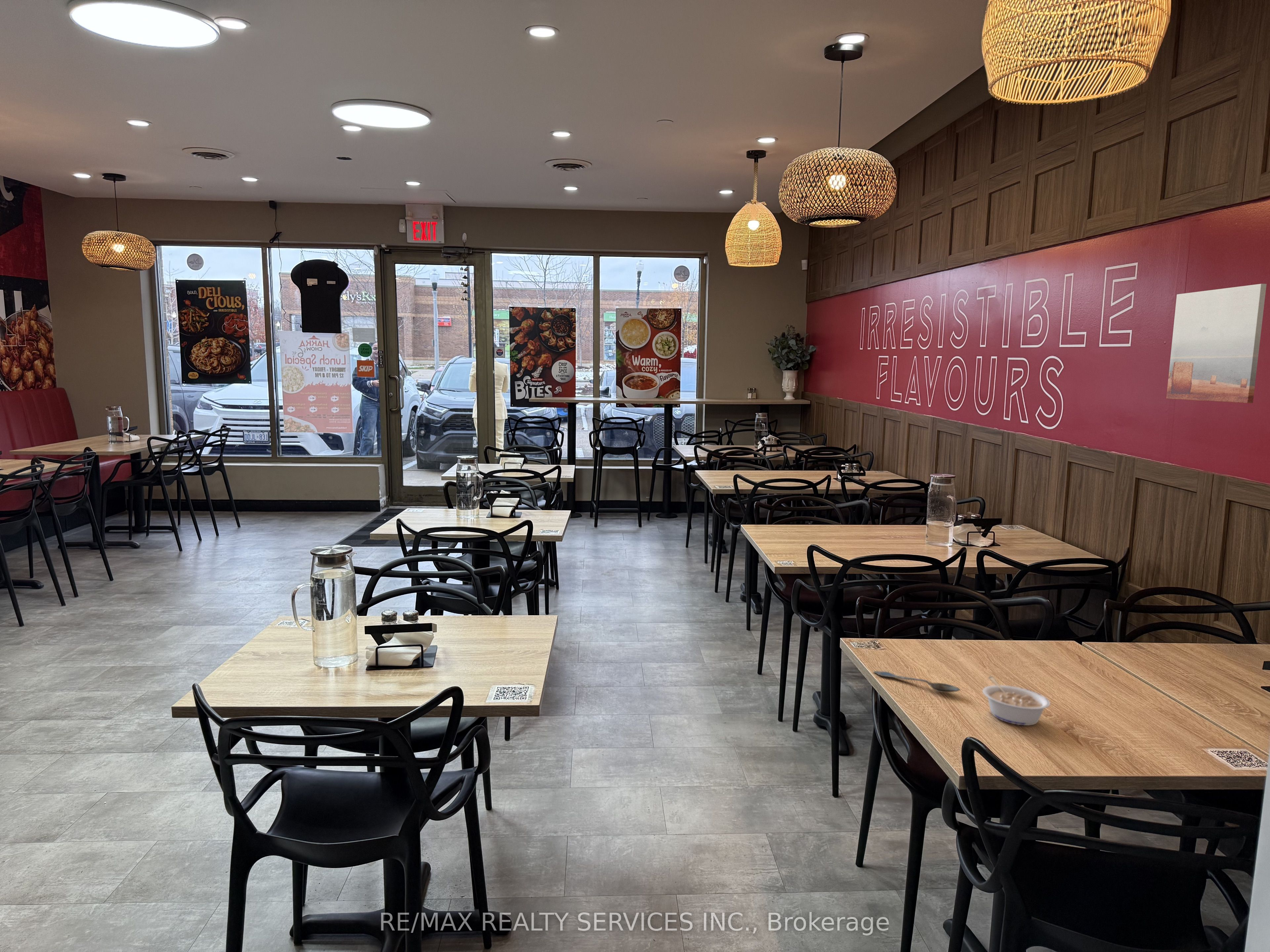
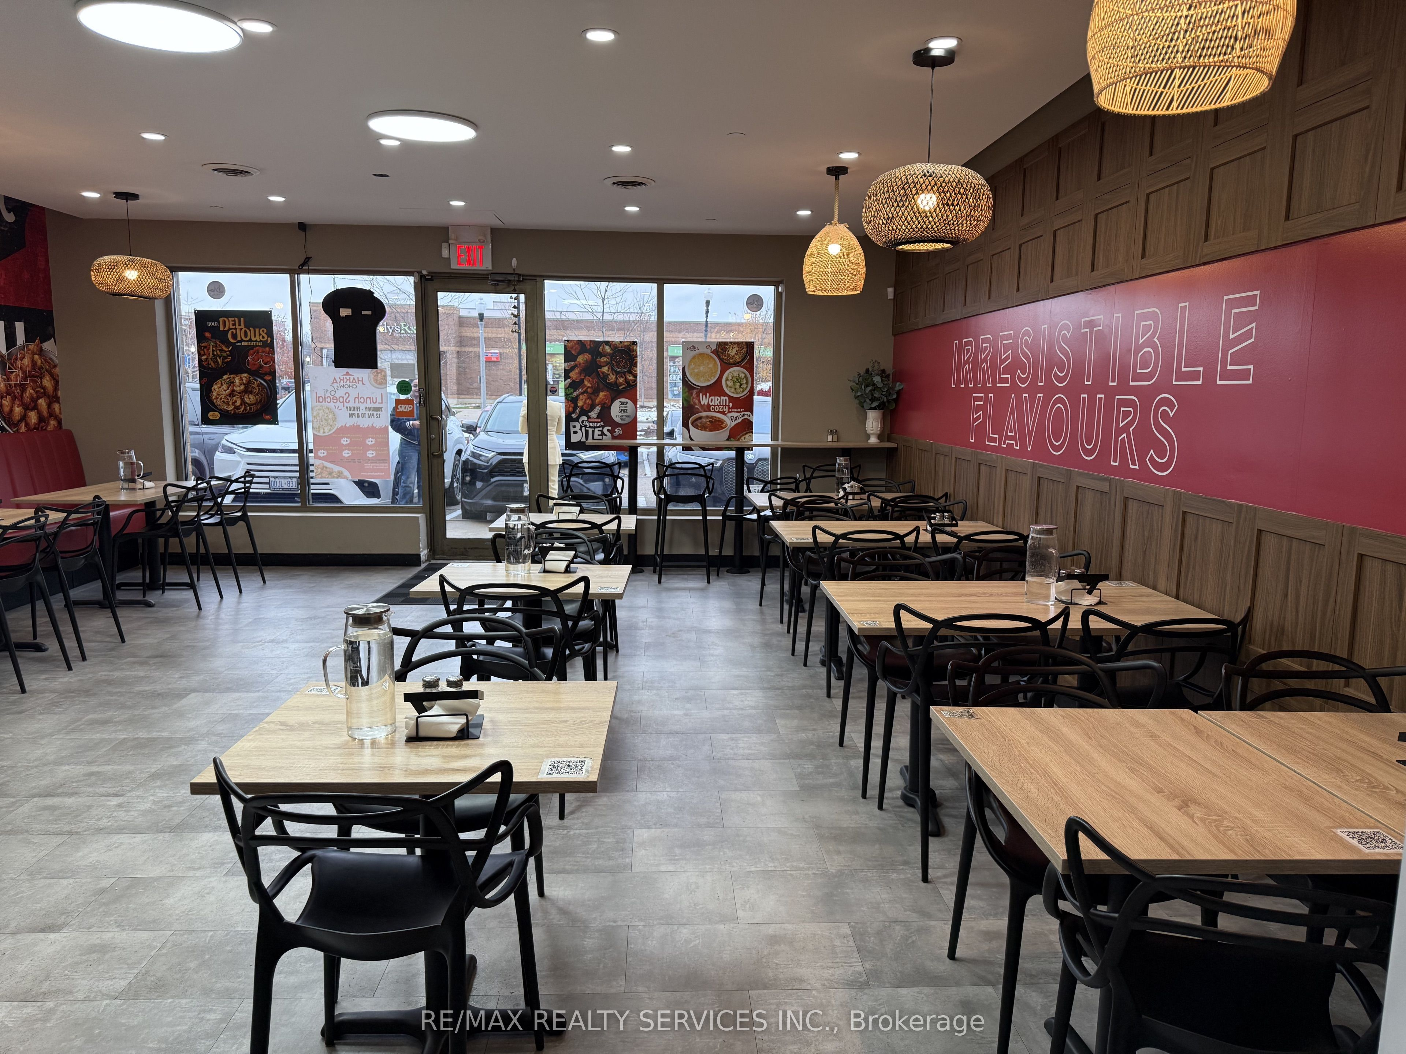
- wall art (1213, 345)
- spoon (915, 680)
- legume (1012, 704)
